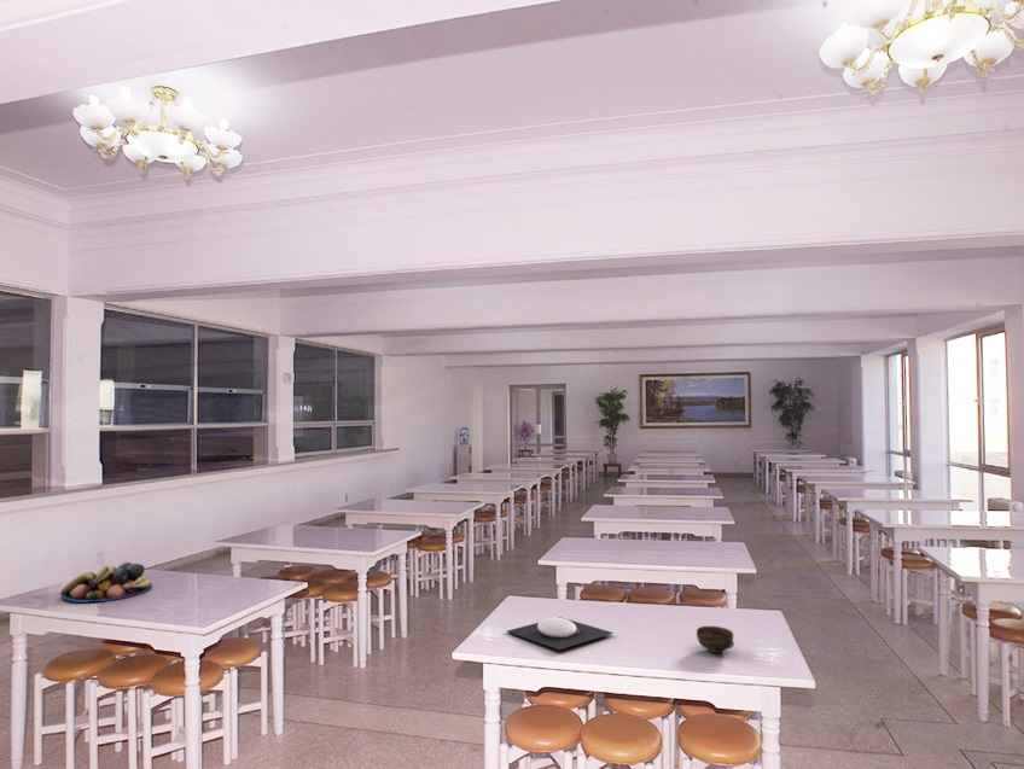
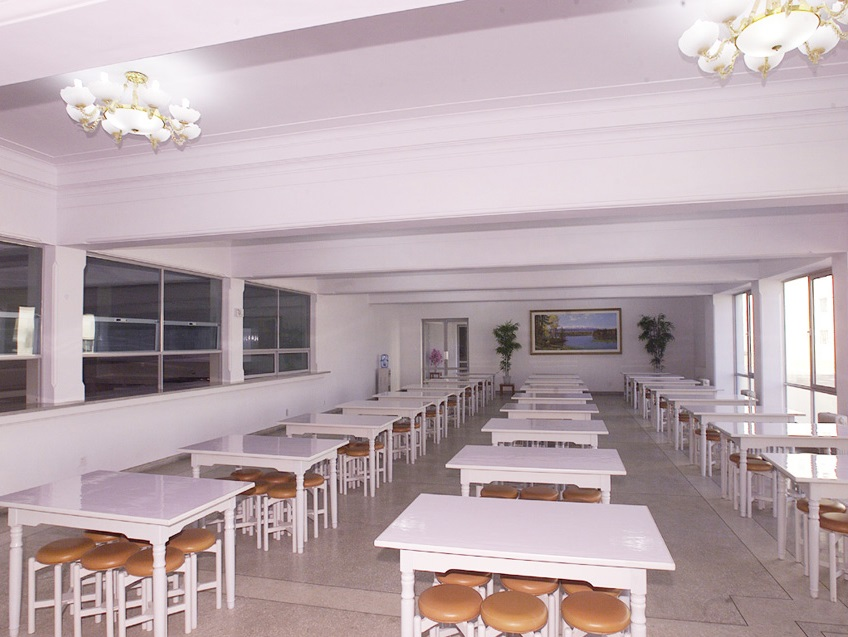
- plate (559, 627)
- fruit bowl (107, 577)
- cup (717, 641)
